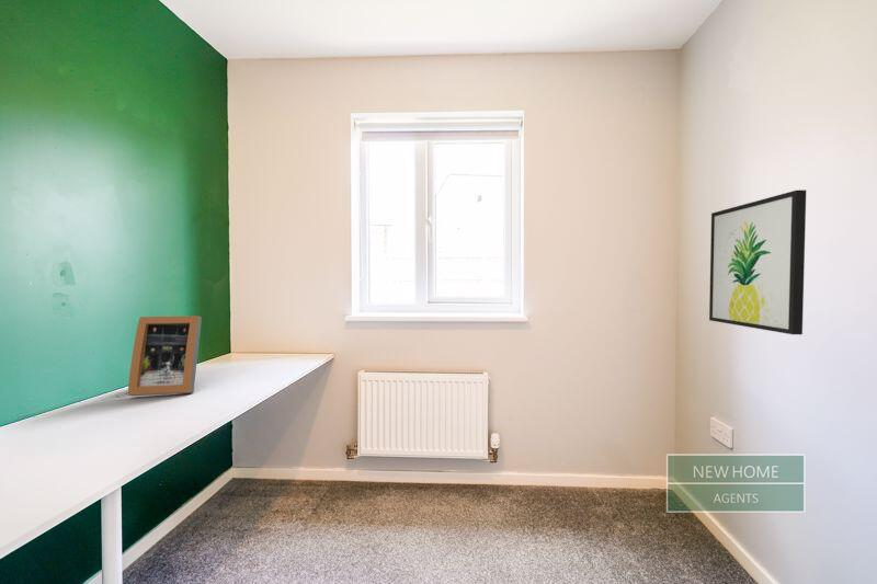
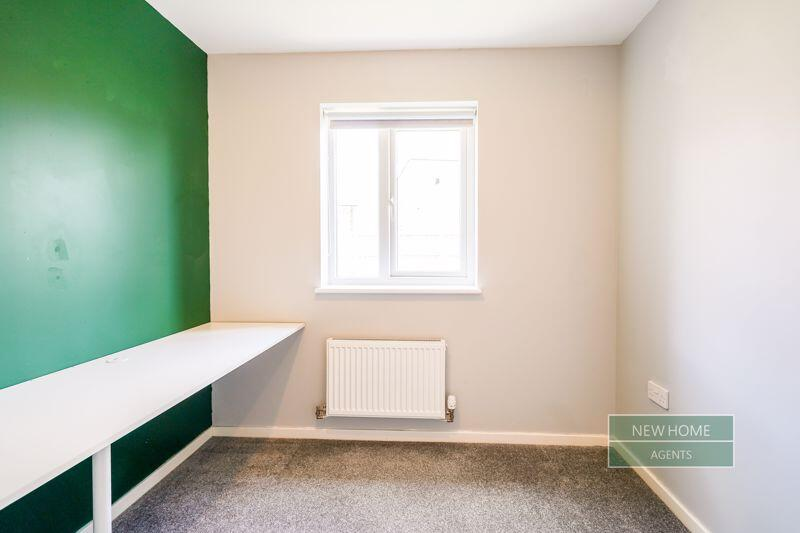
- wall art (750, 265)
- picture frame (171, 352)
